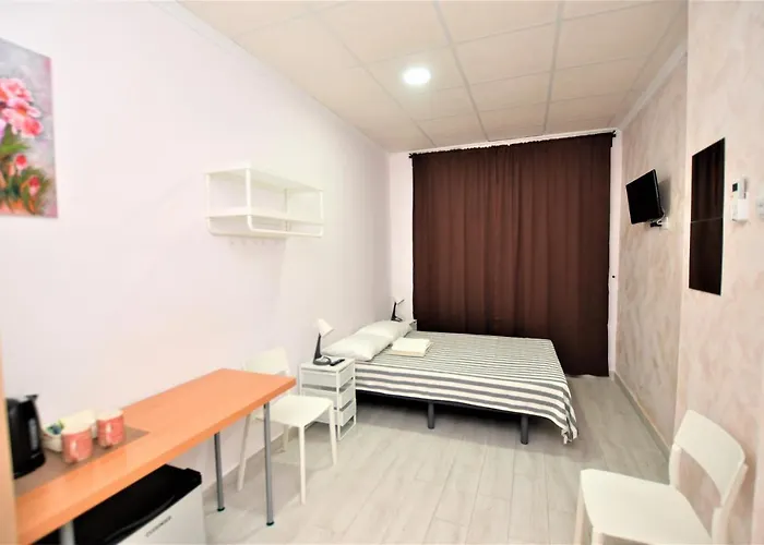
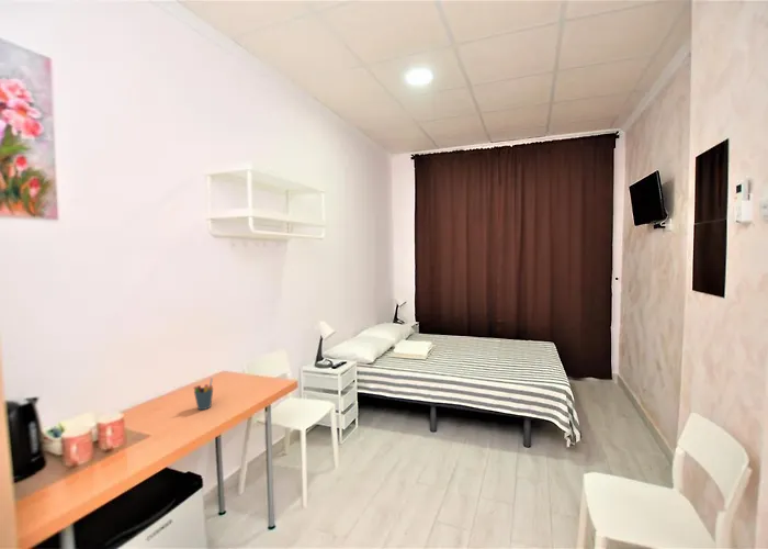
+ pen holder (203, 393)
